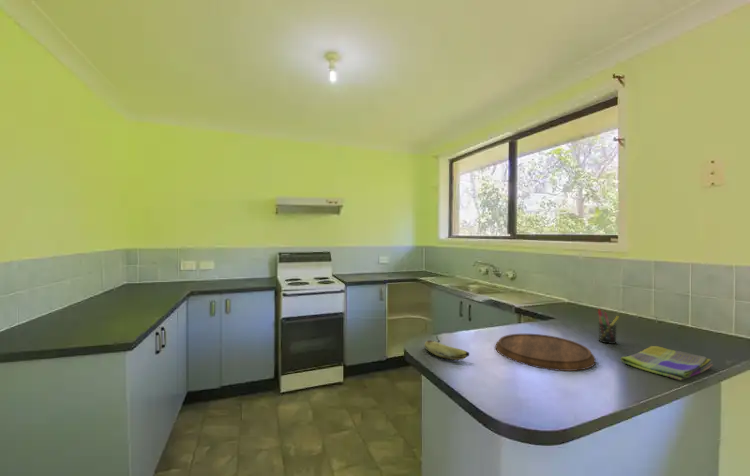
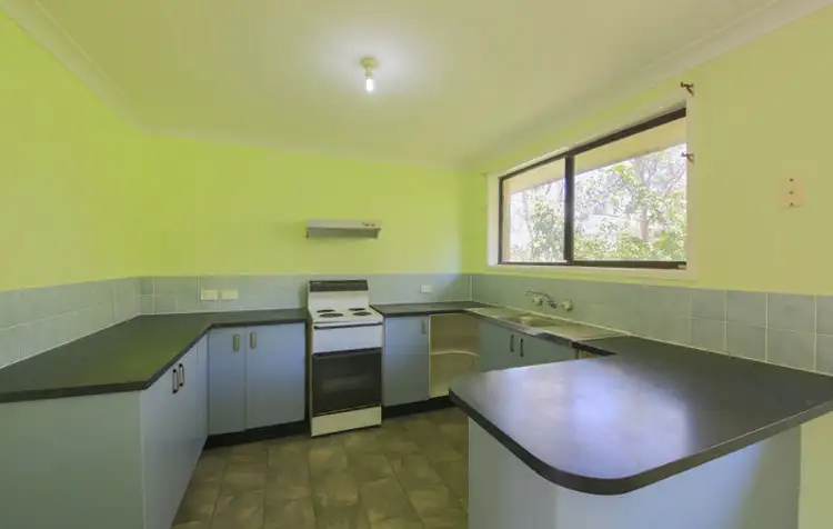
- fruit (441, 346)
- pen holder (605, 326)
- dish towel (665, 360)
- cutting board (542, 349)
